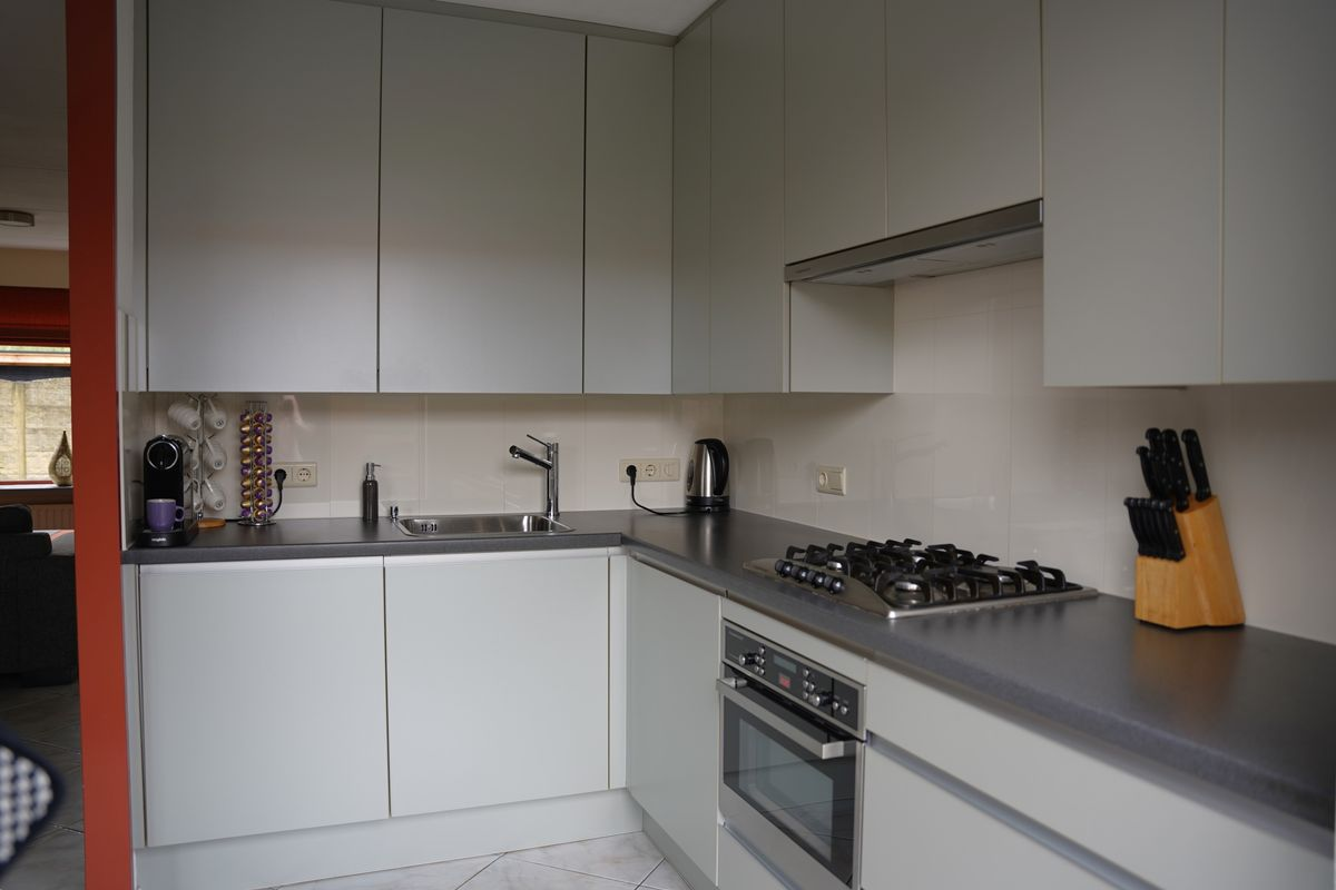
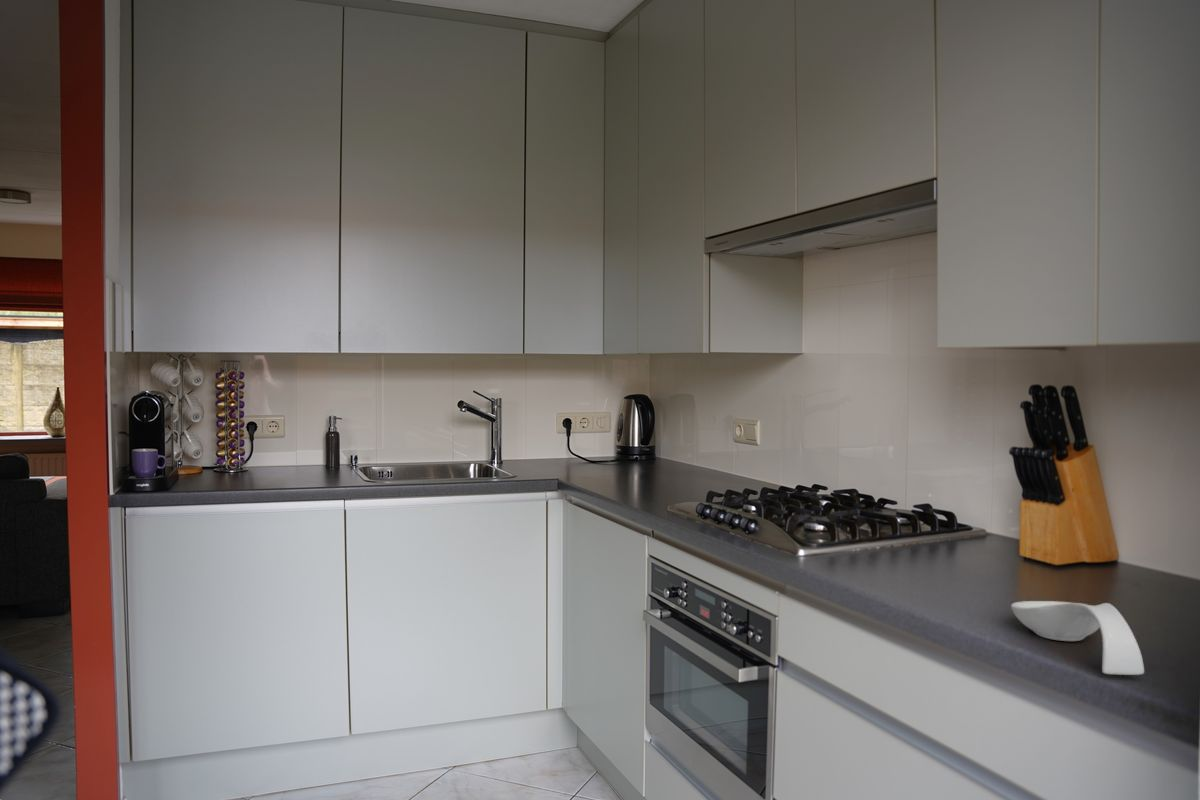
+ spoon rest (1078, 620)
